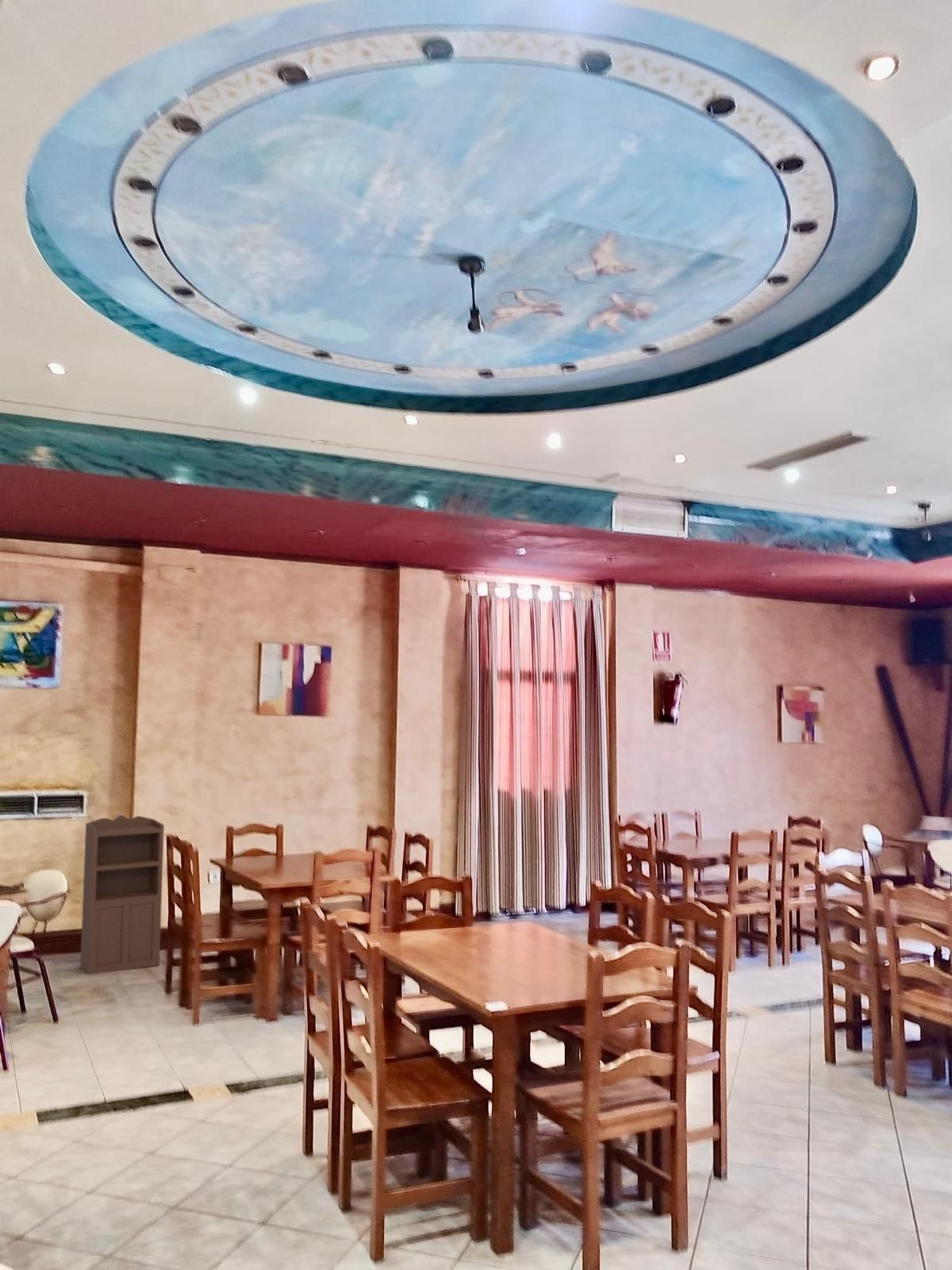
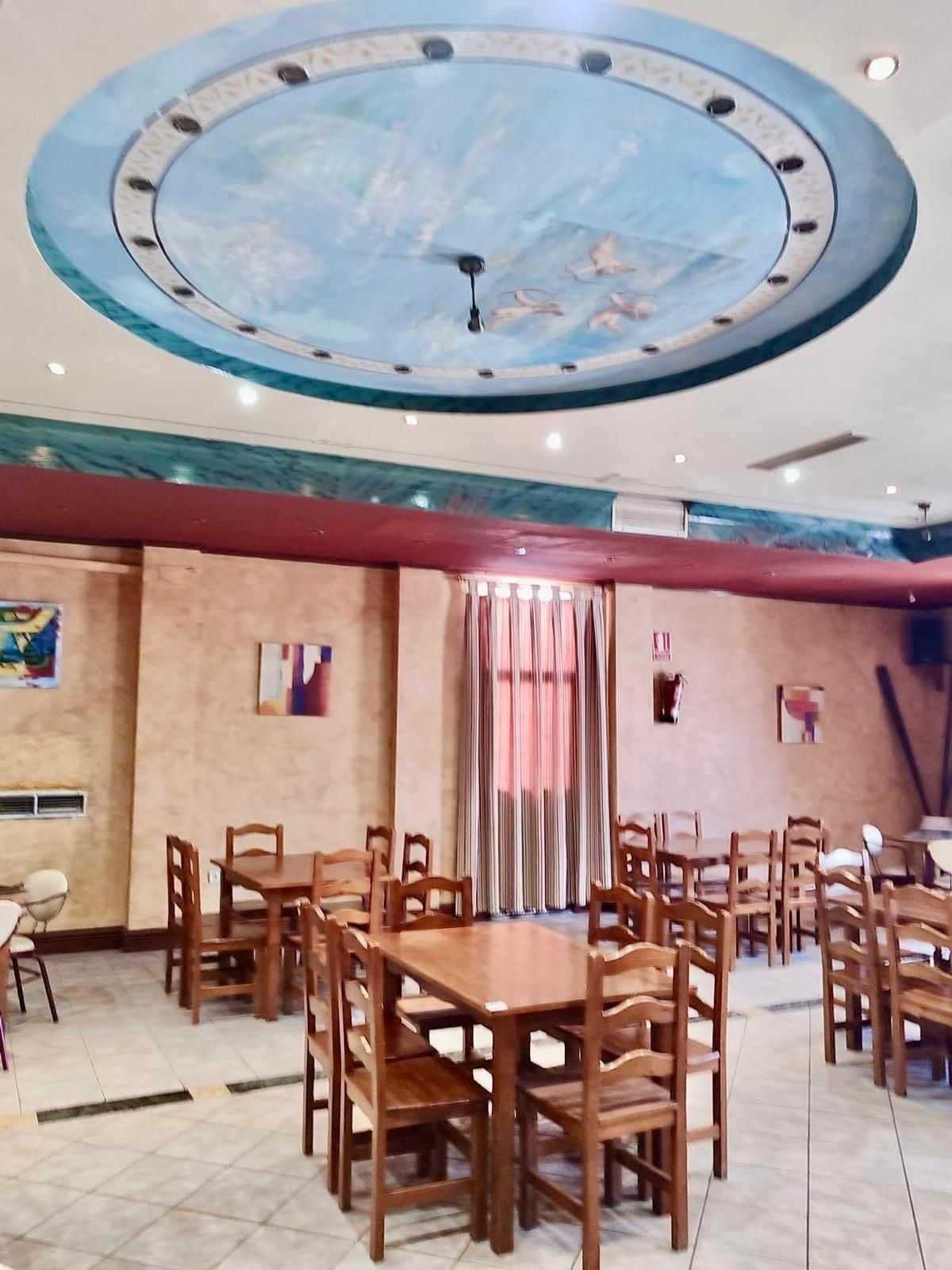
- storage cabinet (122, 891)
